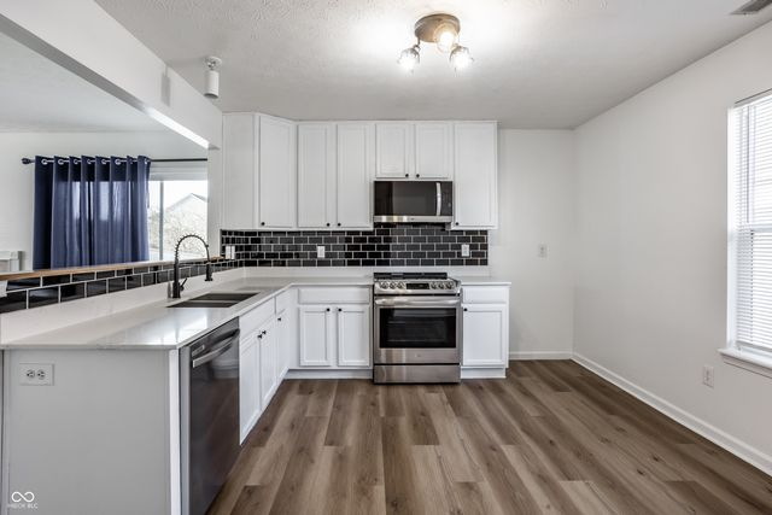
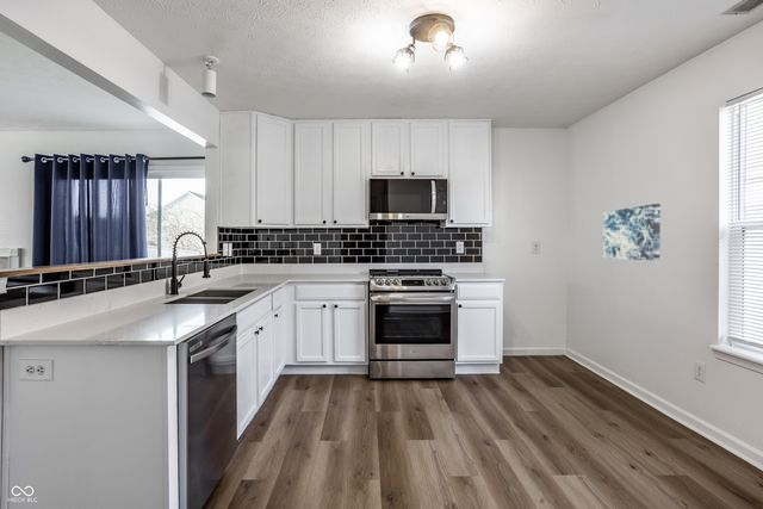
+ wall art (628, 234)
